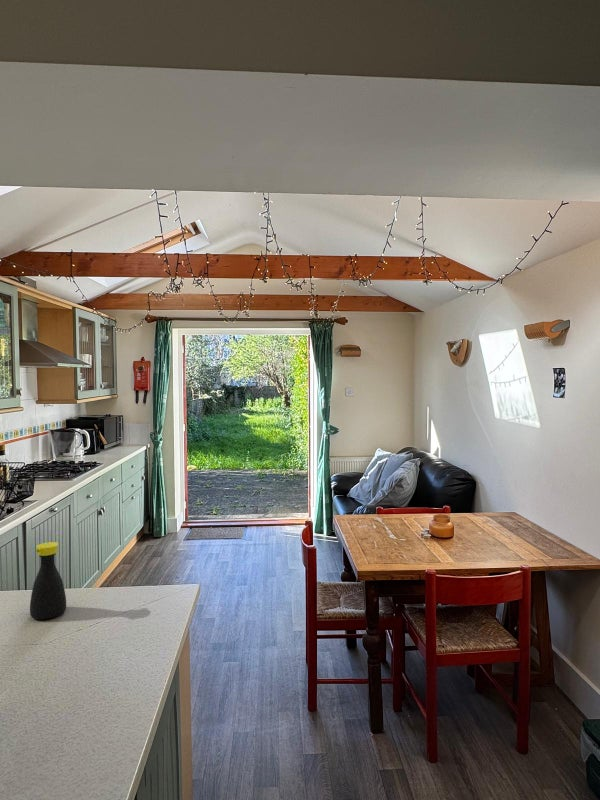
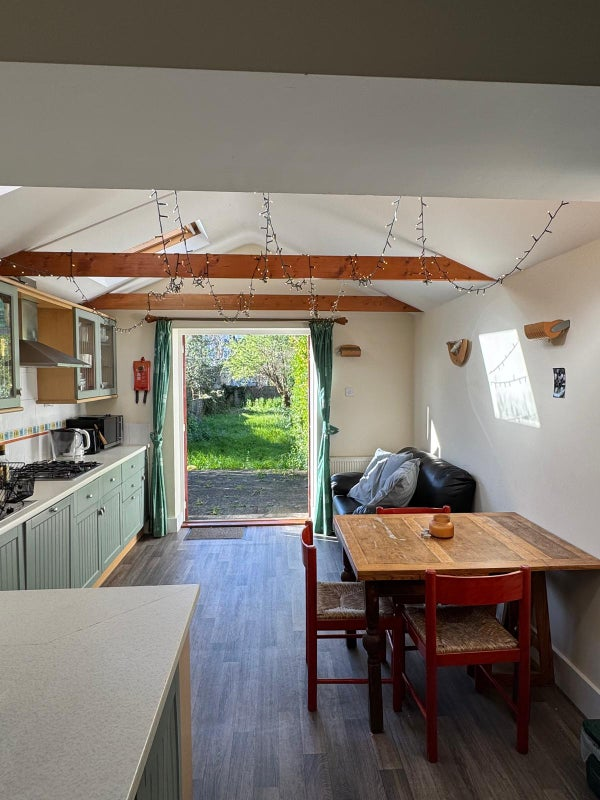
- bottle (47, 579)
